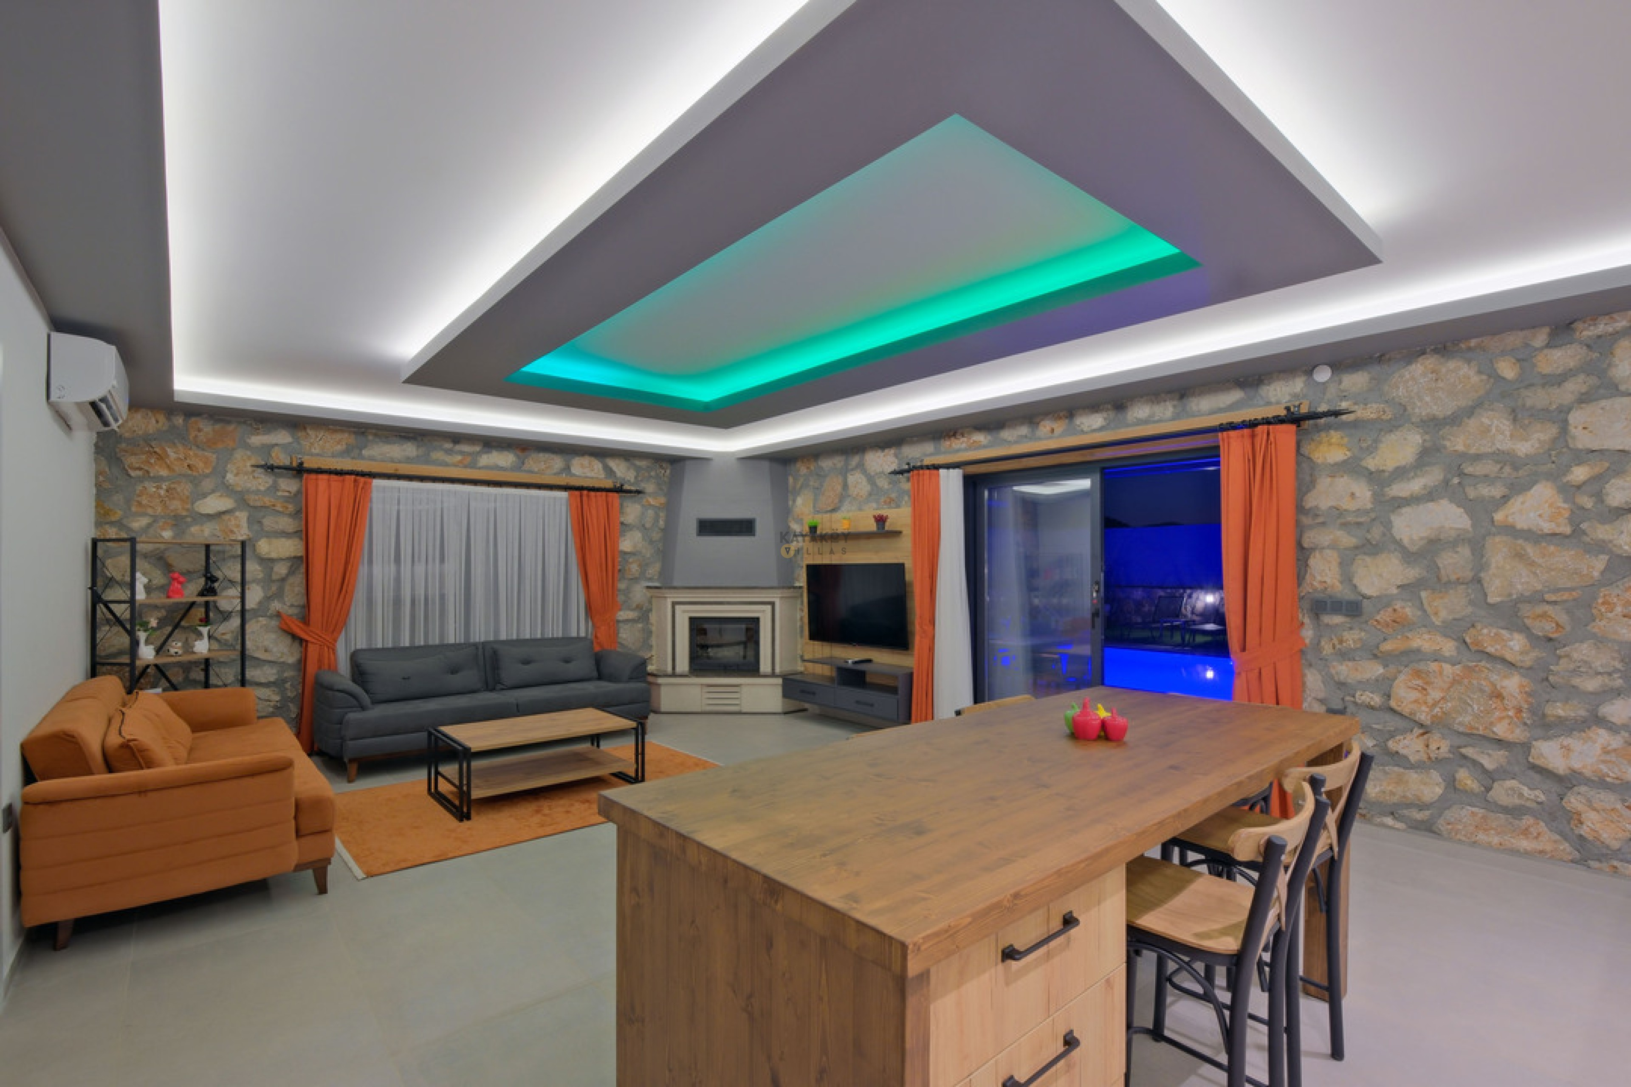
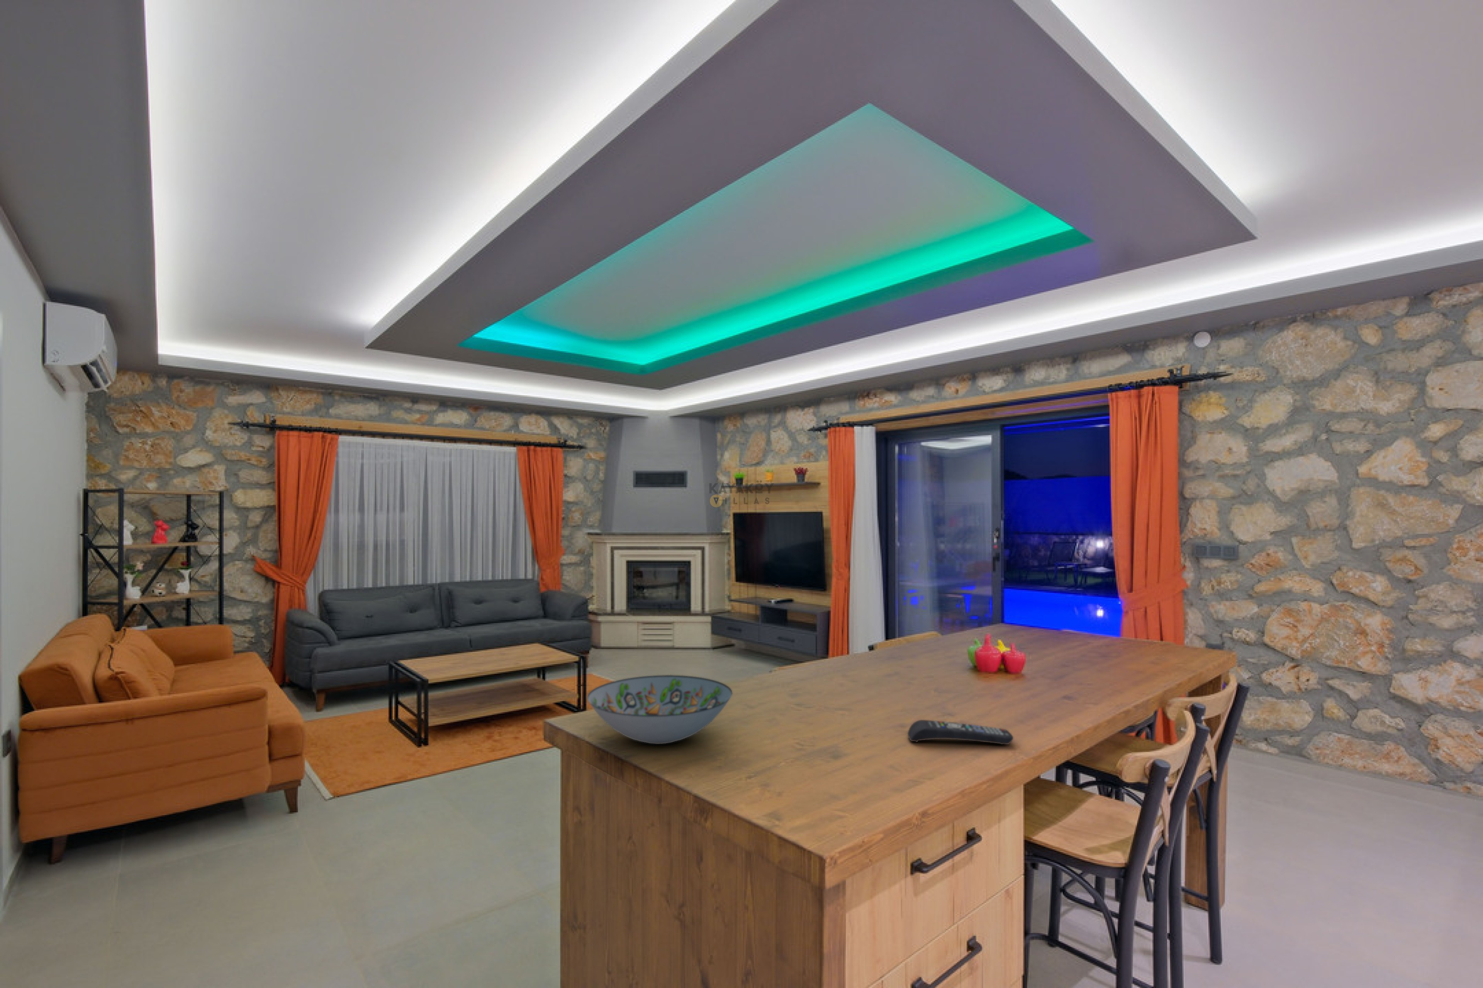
+ remote control (959, 732)
+ decorative bowl (660, 716)
